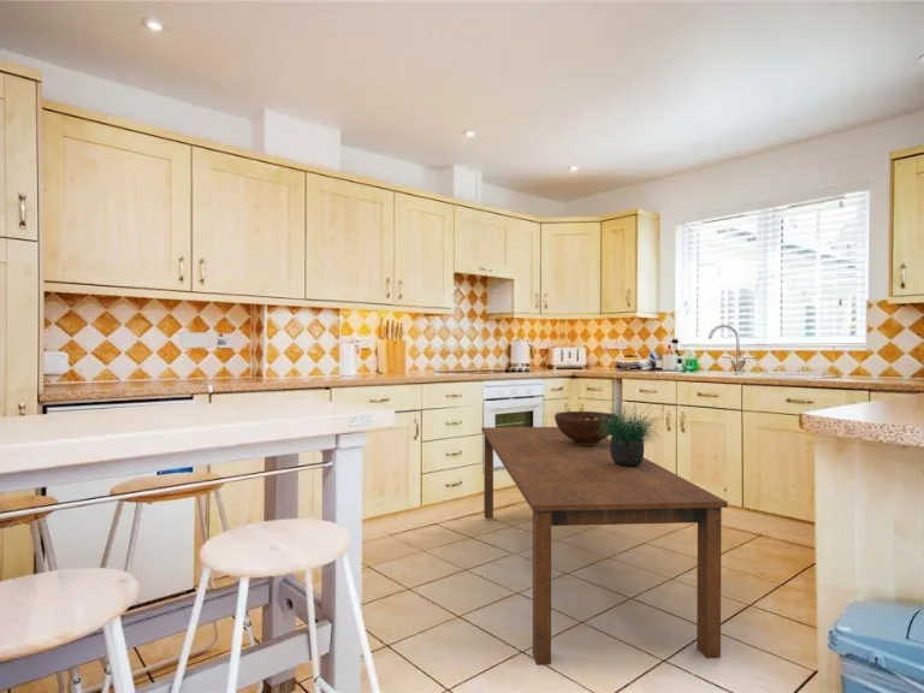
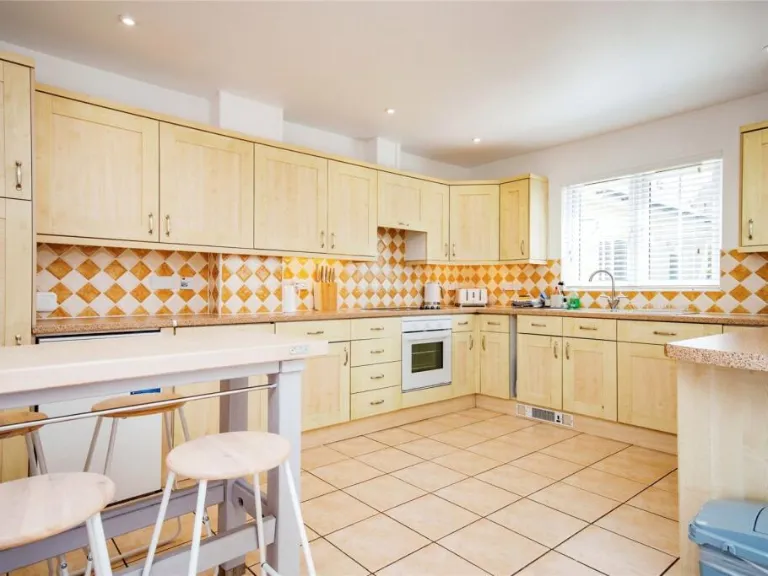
- potted plant (627, 427)
- dining table (567, 510)
- fruit bowl (586, 428)
